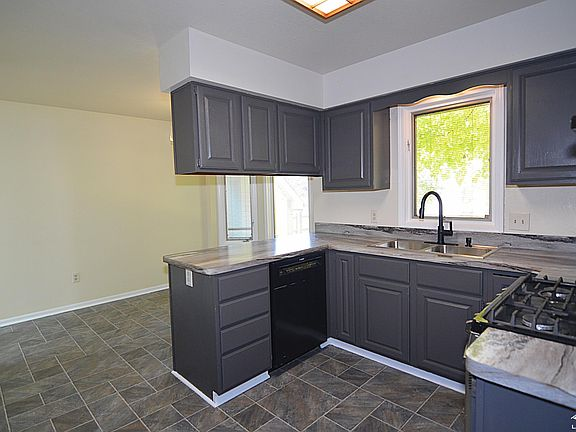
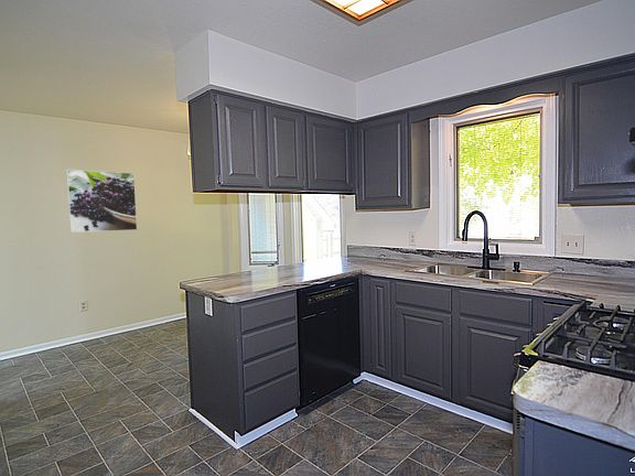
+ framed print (104, 201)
